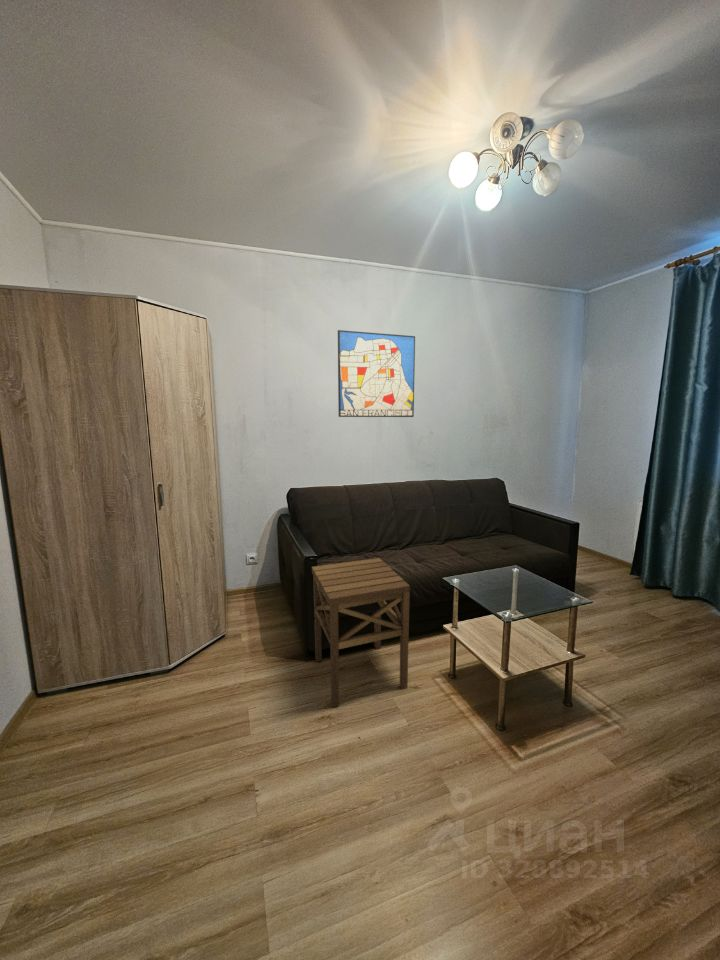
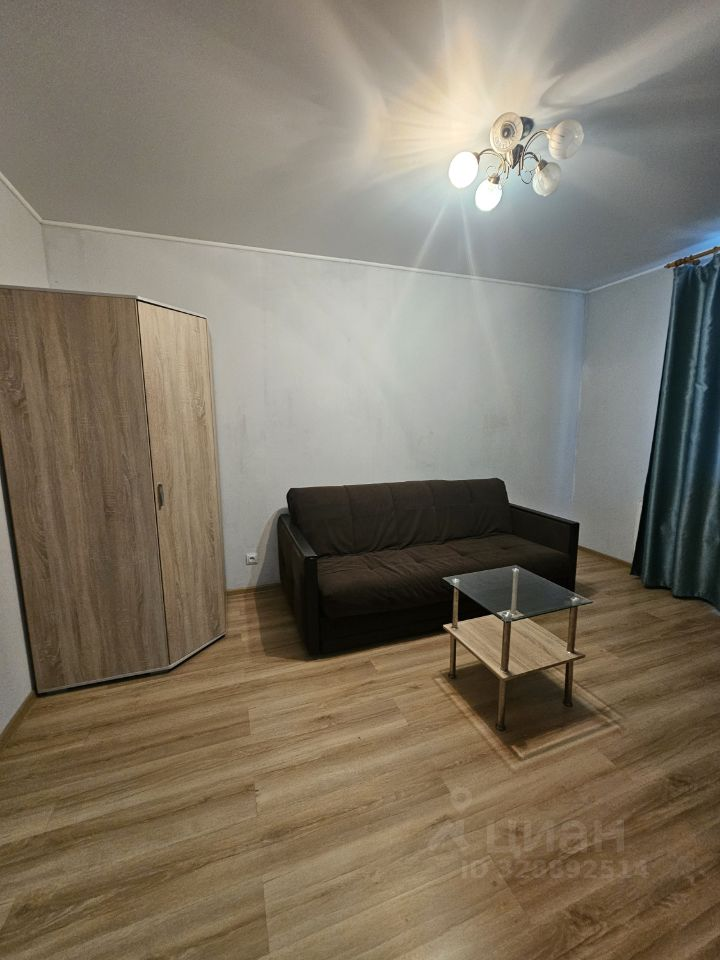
- side table (358, 625)
- wall art (377, 375)
